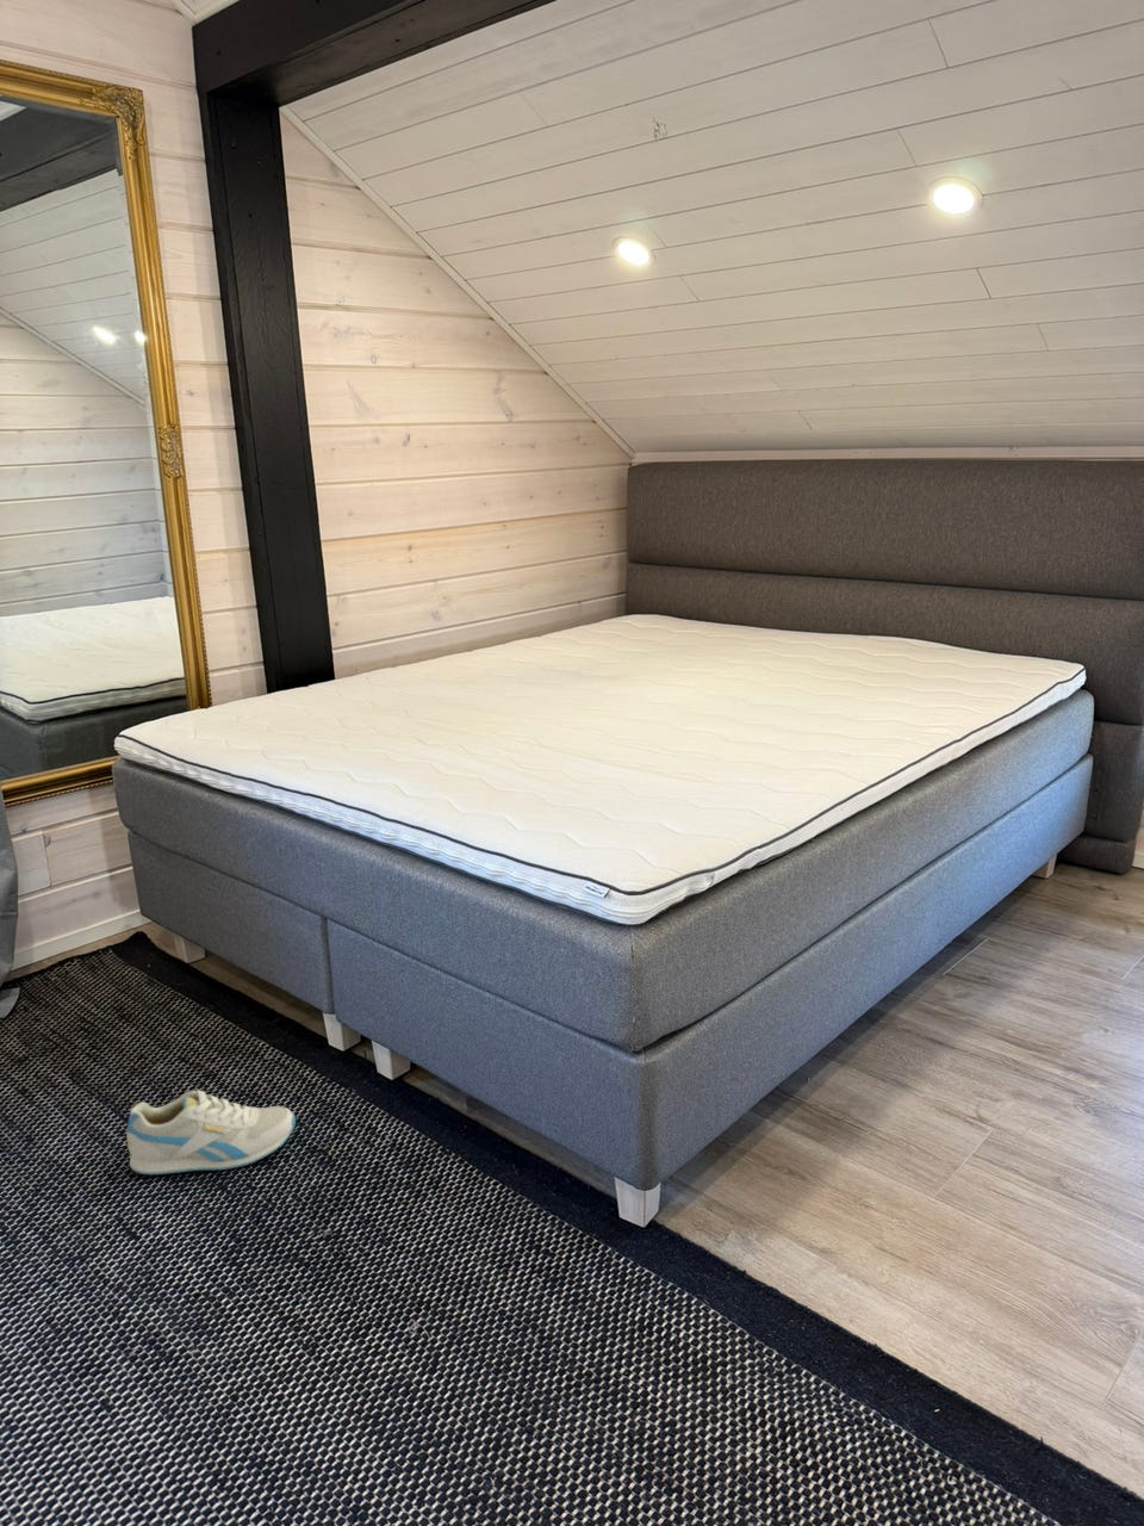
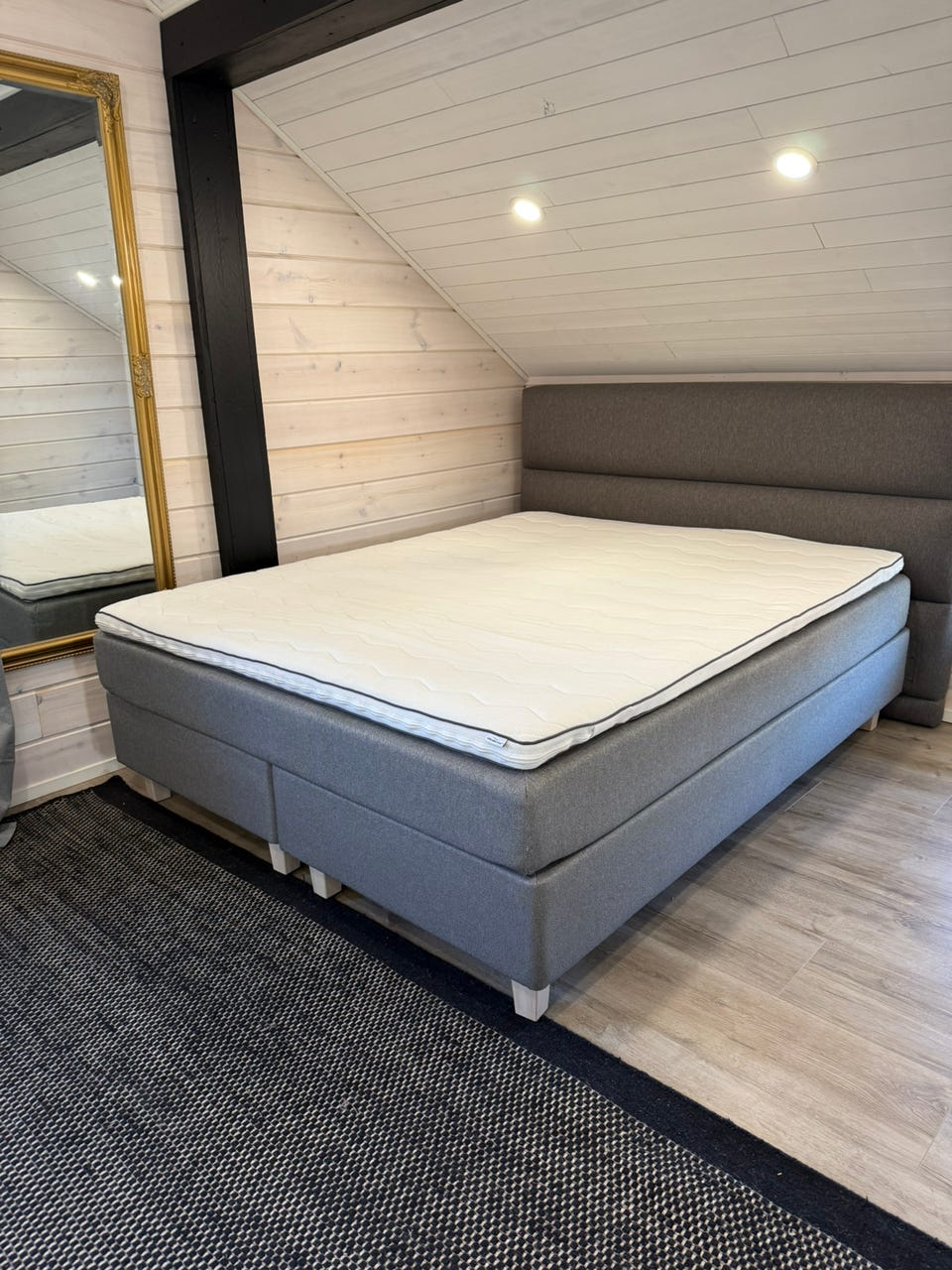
- sneaker (211, 1125)
